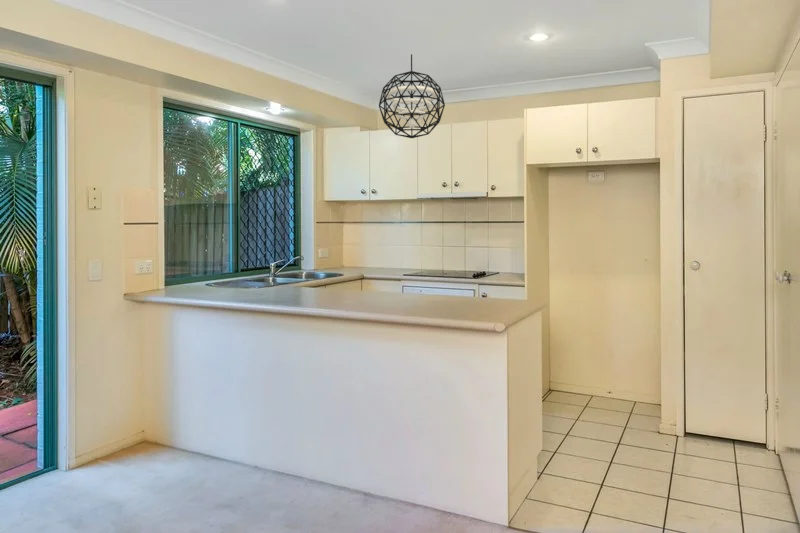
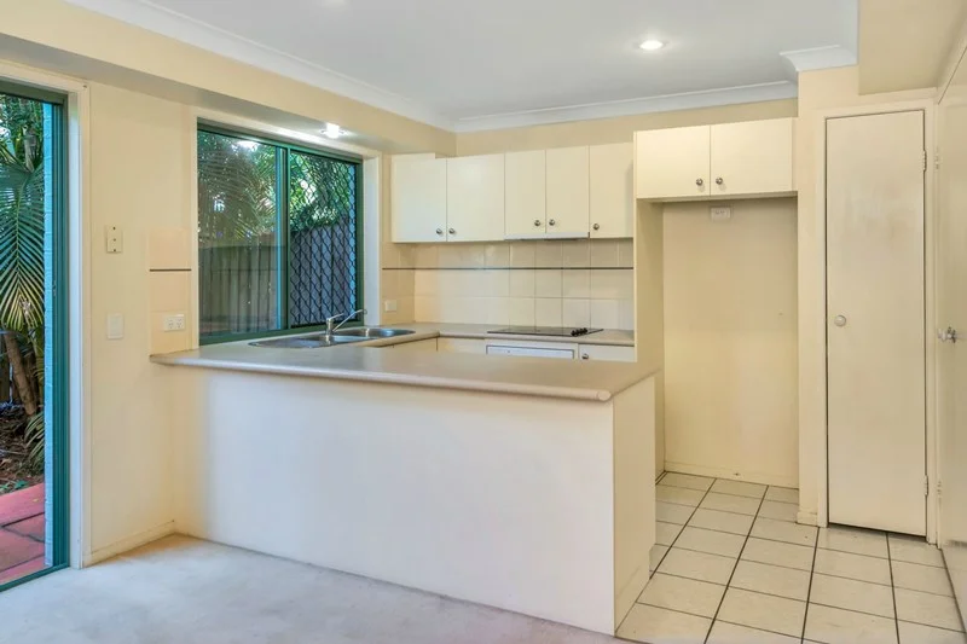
- pendant light (411, 96)
